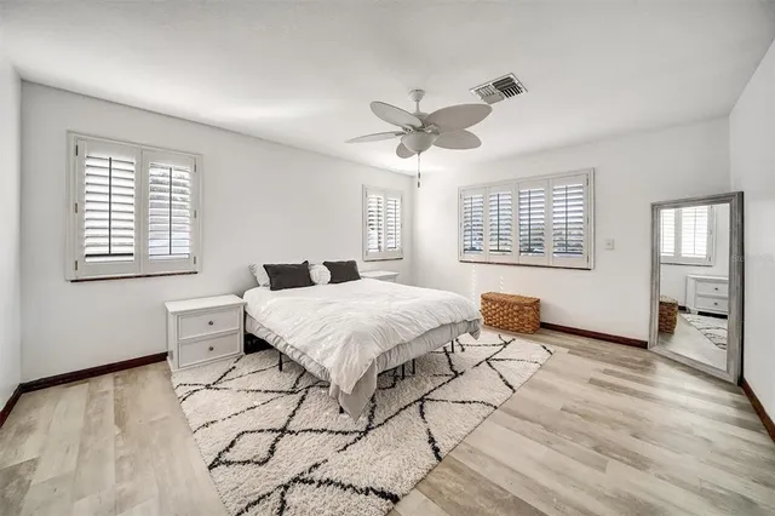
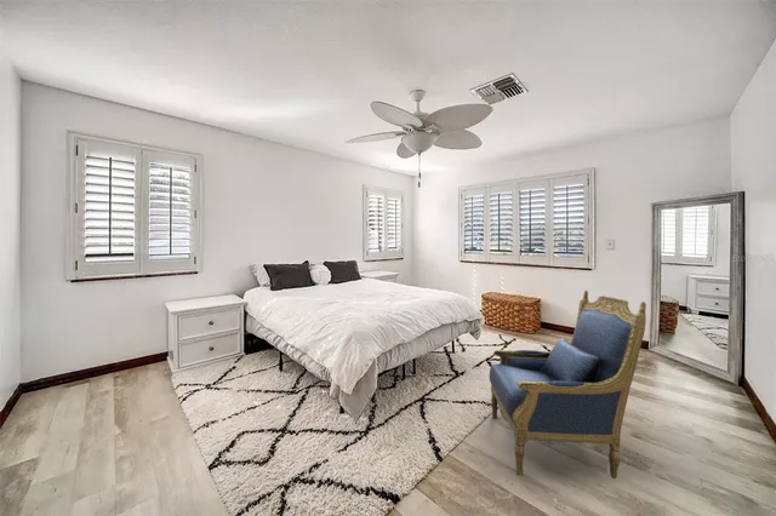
+ armchair (554, 369)
